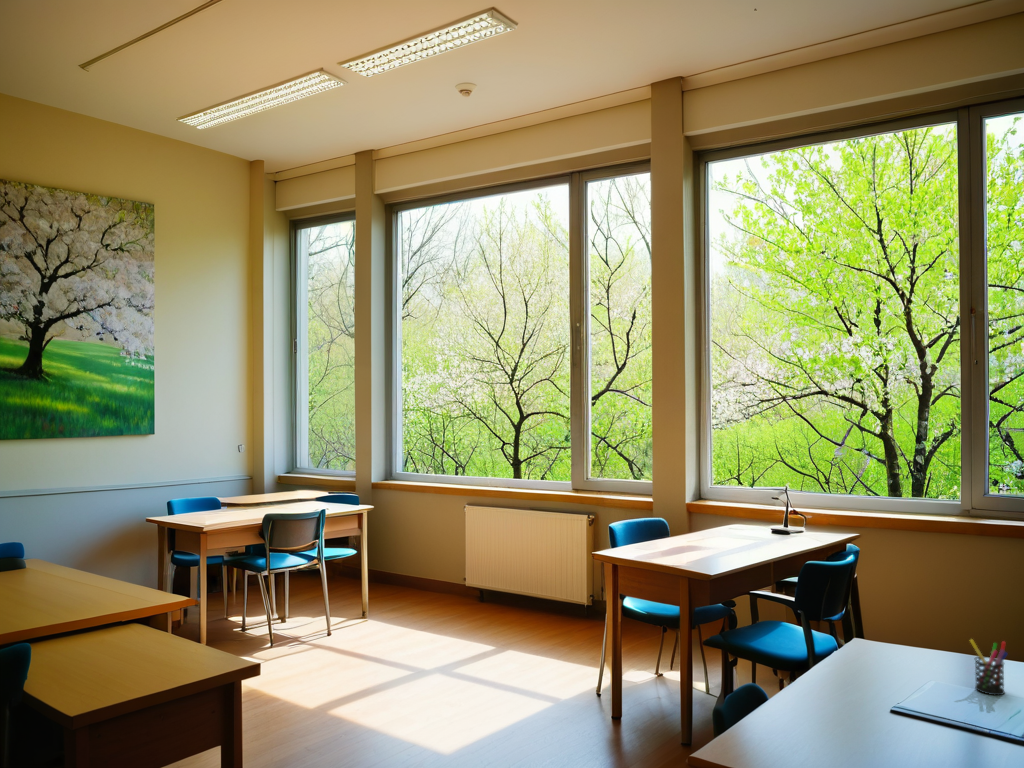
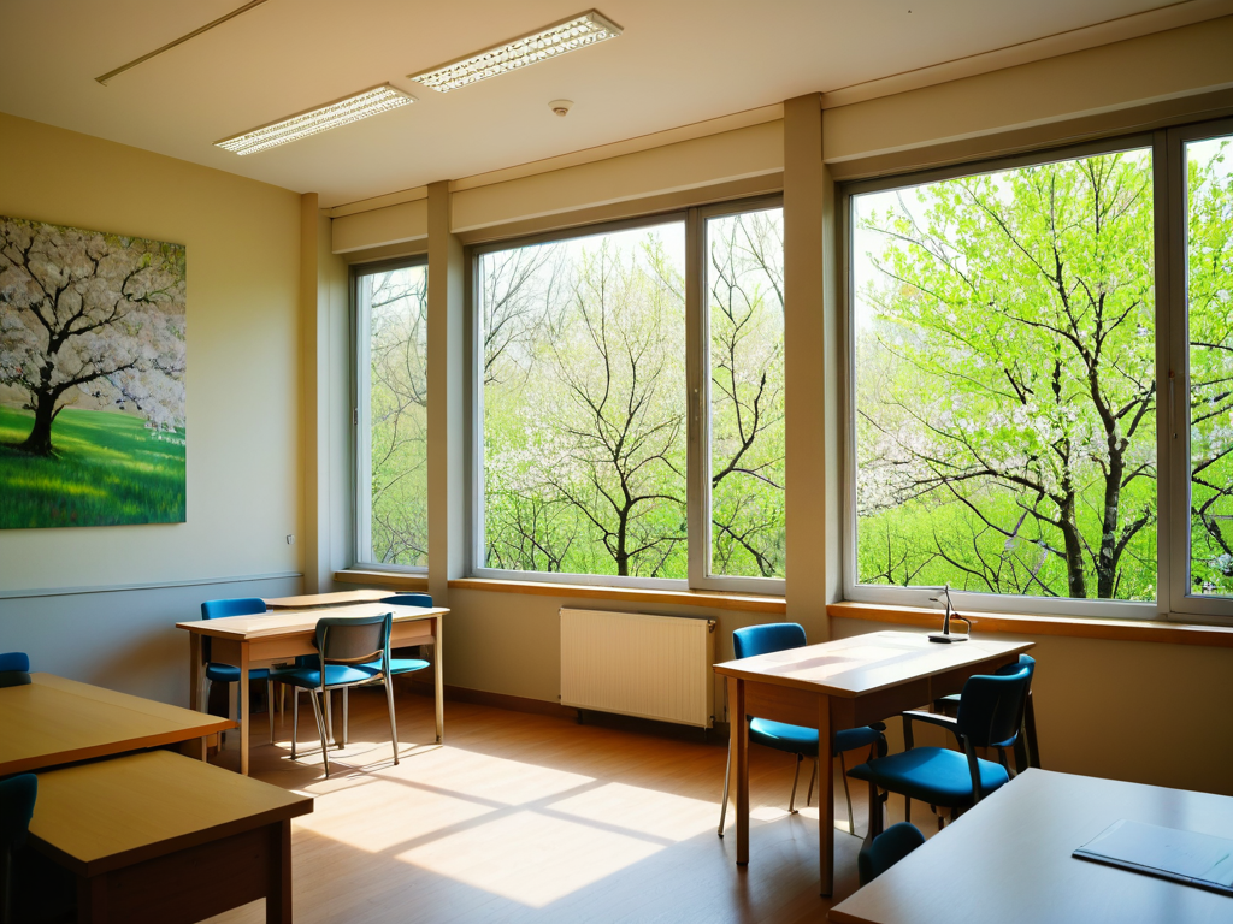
- pen holder (991, 664)
